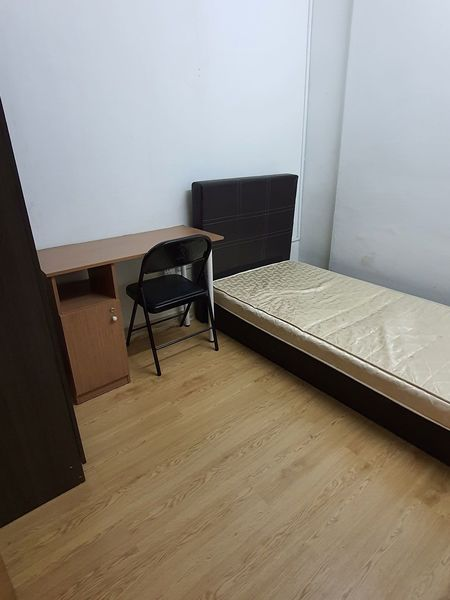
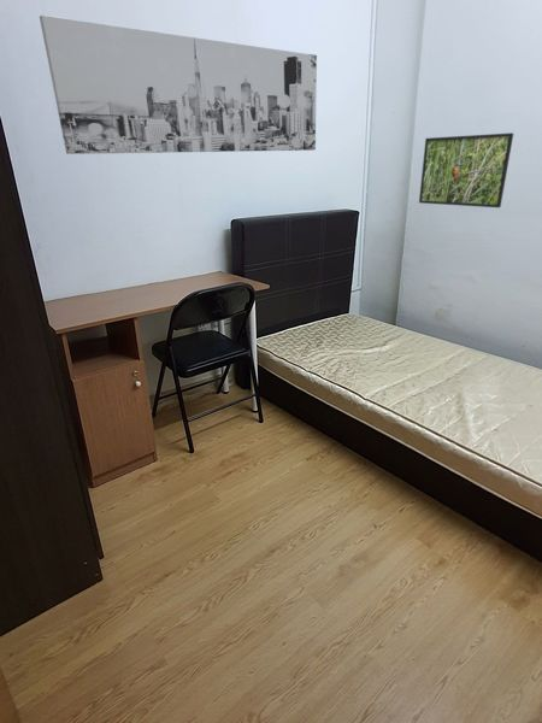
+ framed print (461, 171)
+ wall art (207, 98)
